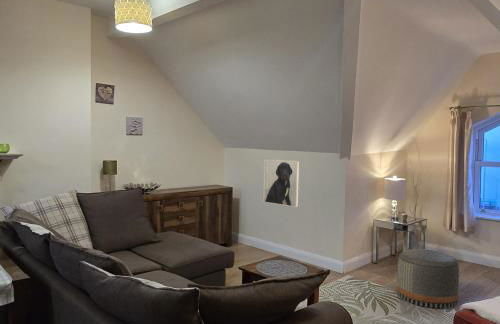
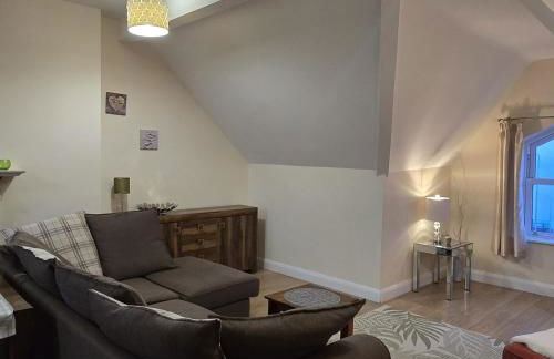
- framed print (280, 182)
- pouf (427, 274)
